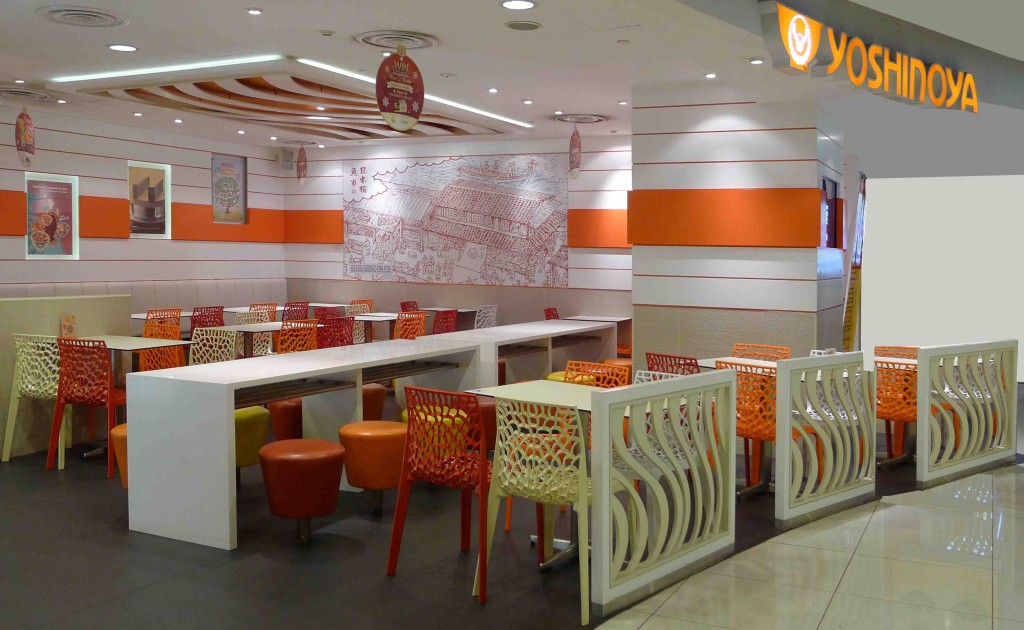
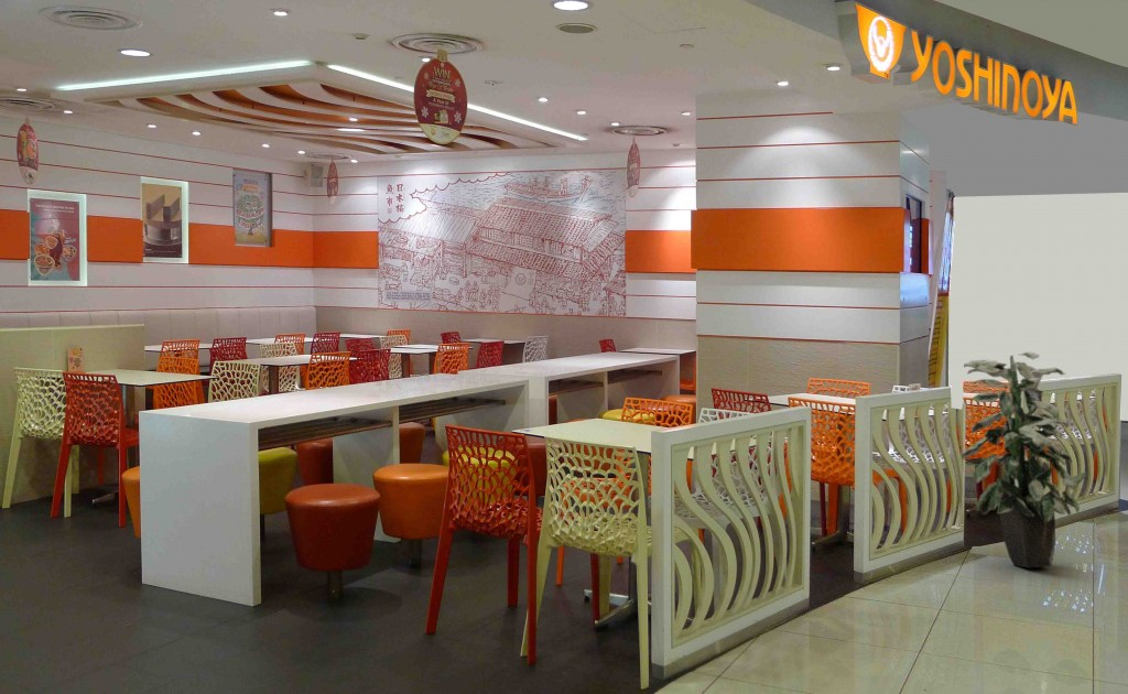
+ indoor plant (1020, 458)
